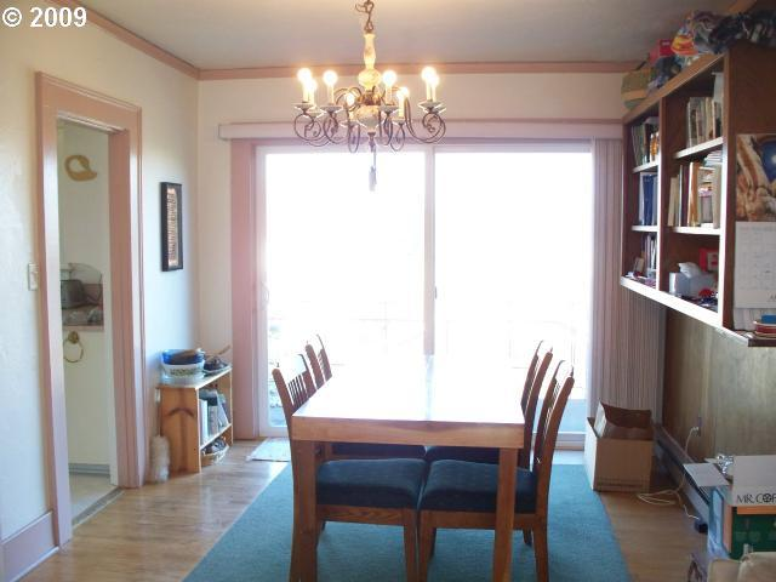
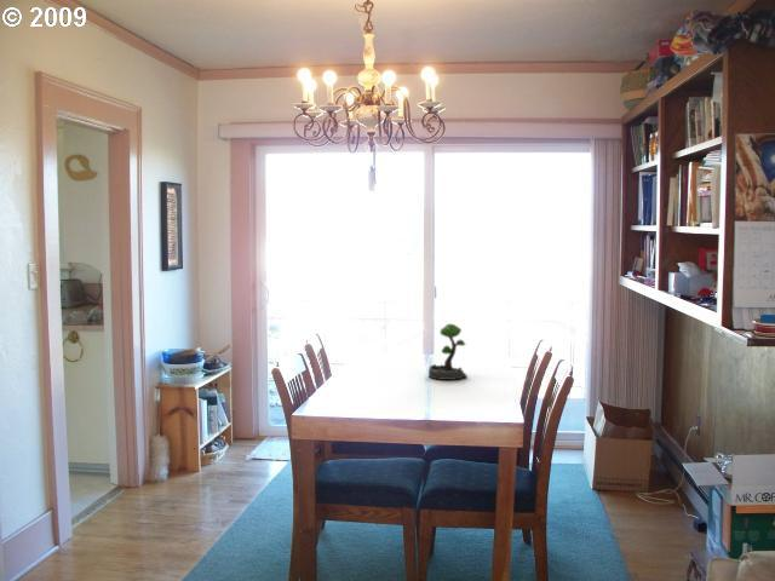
+ plant (447, 350)
